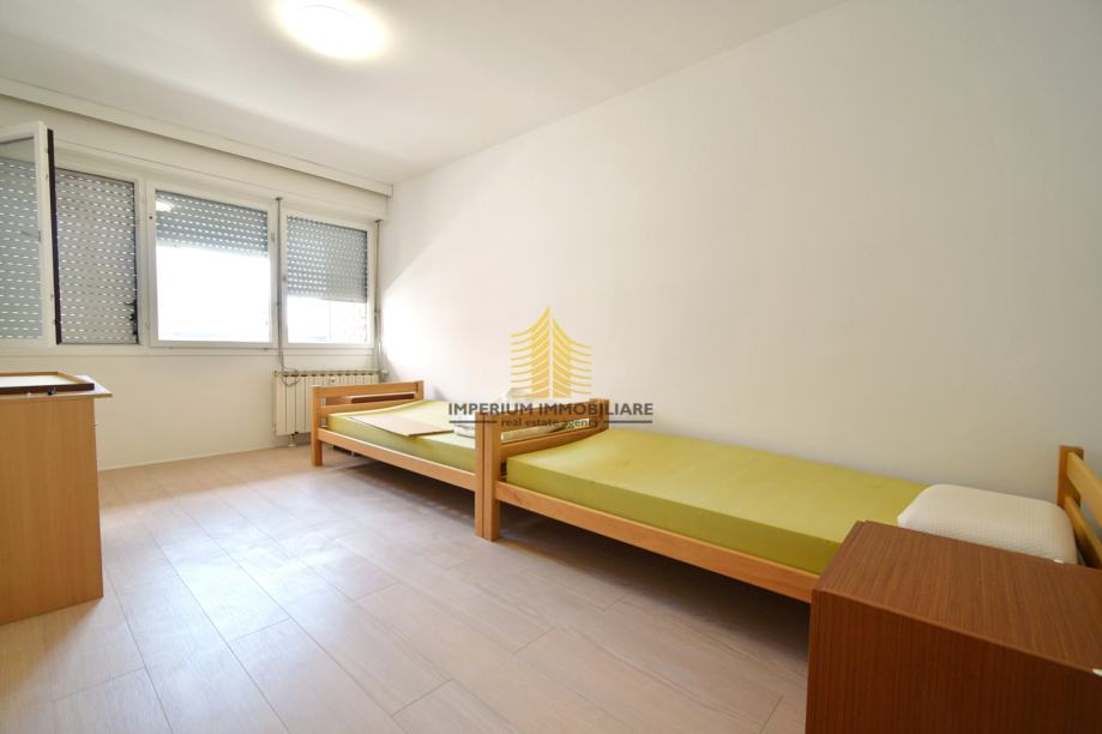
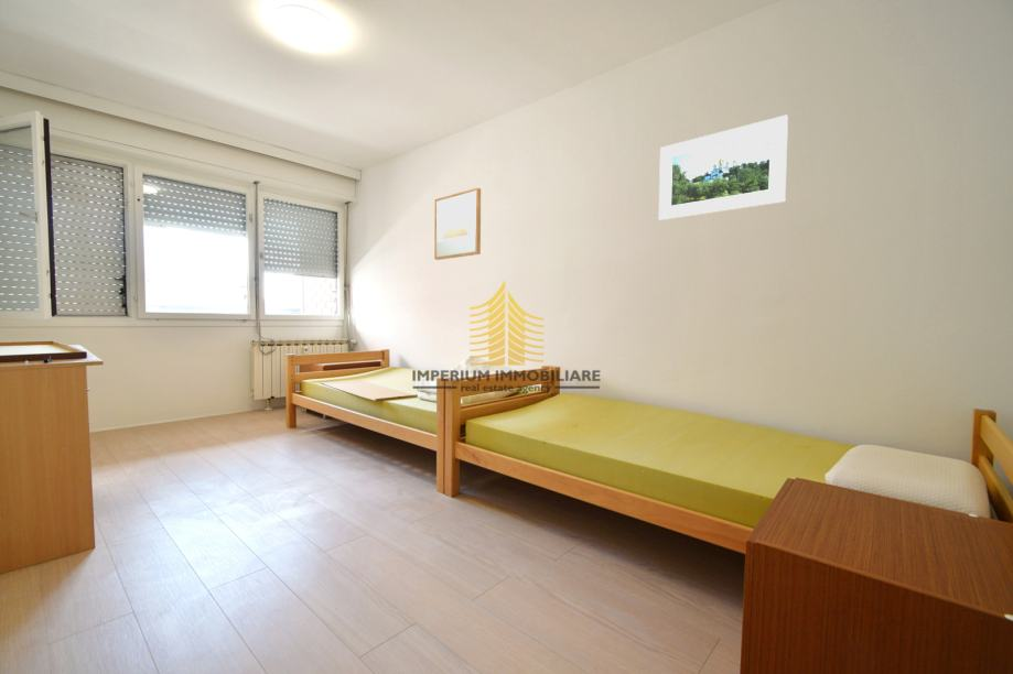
+ wall art (456, 225)
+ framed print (718, 172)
